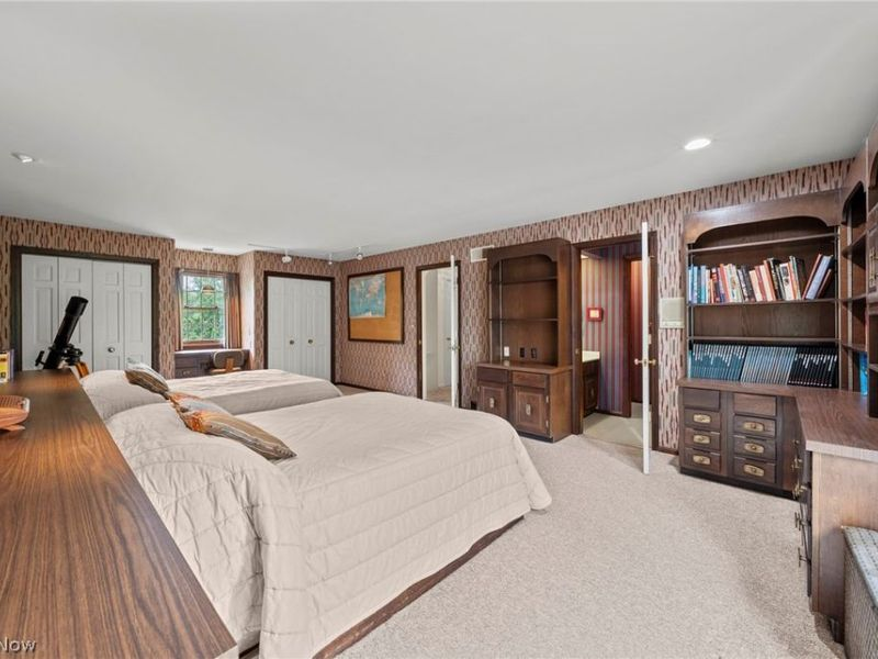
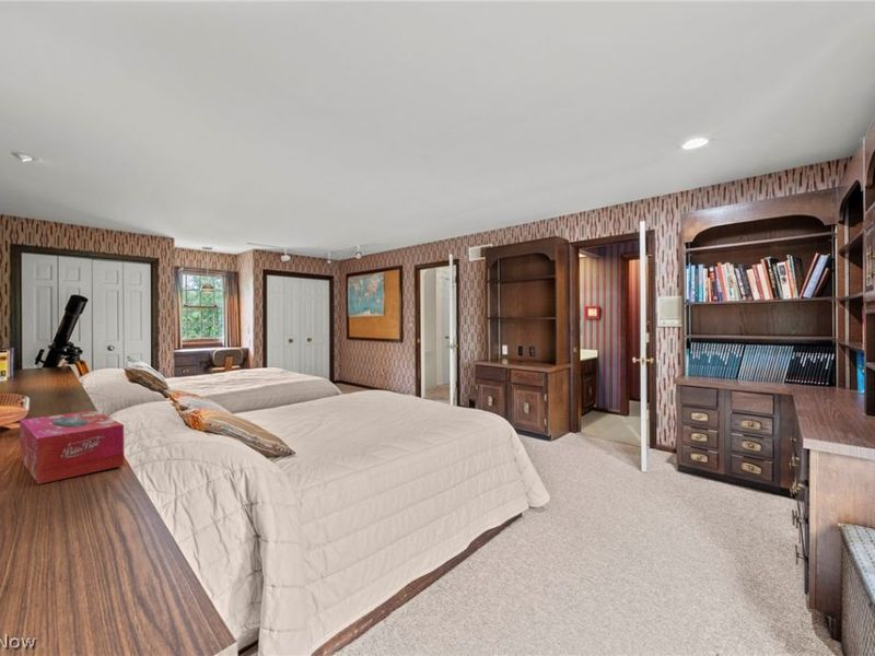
+ tissue box (70, 442)
